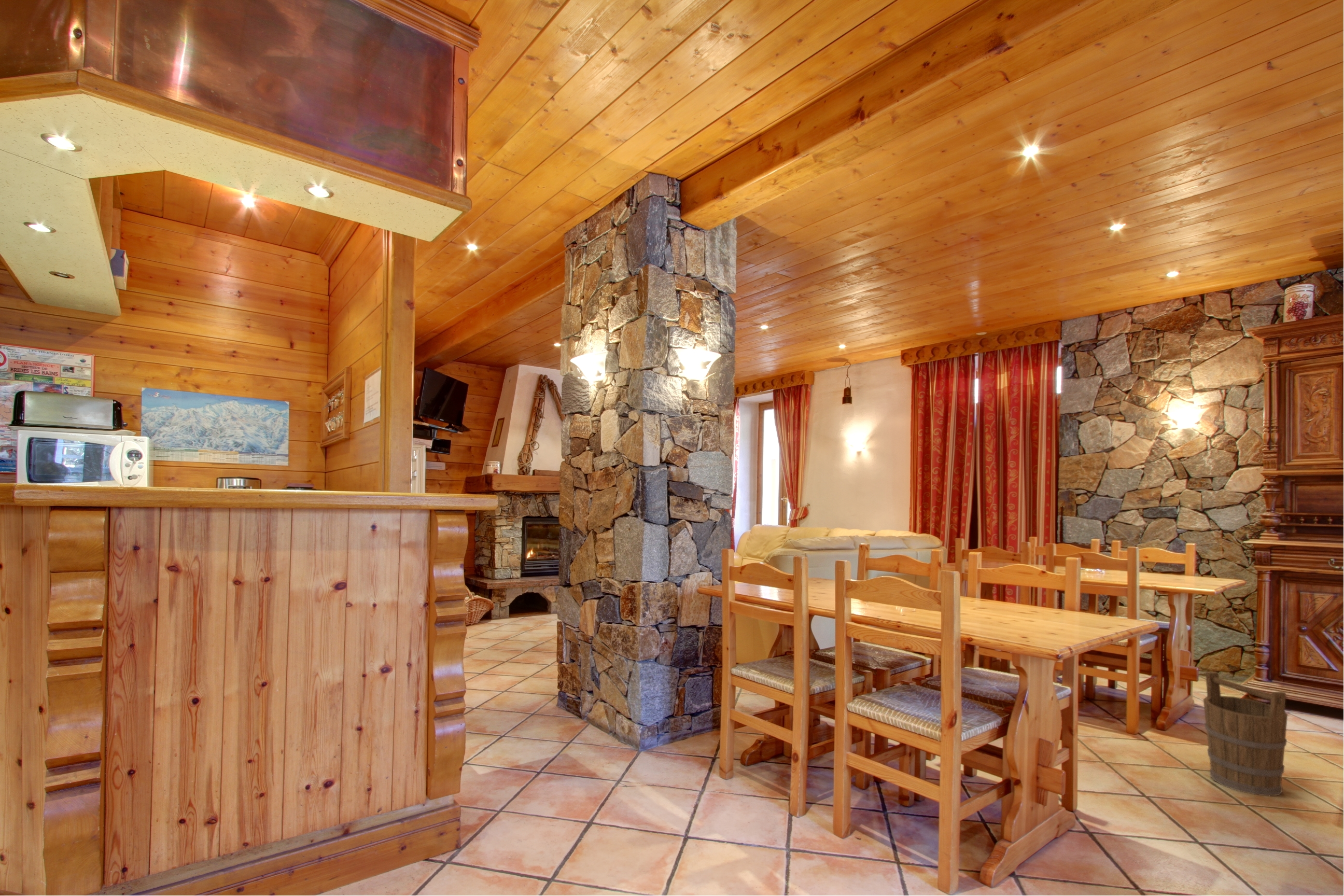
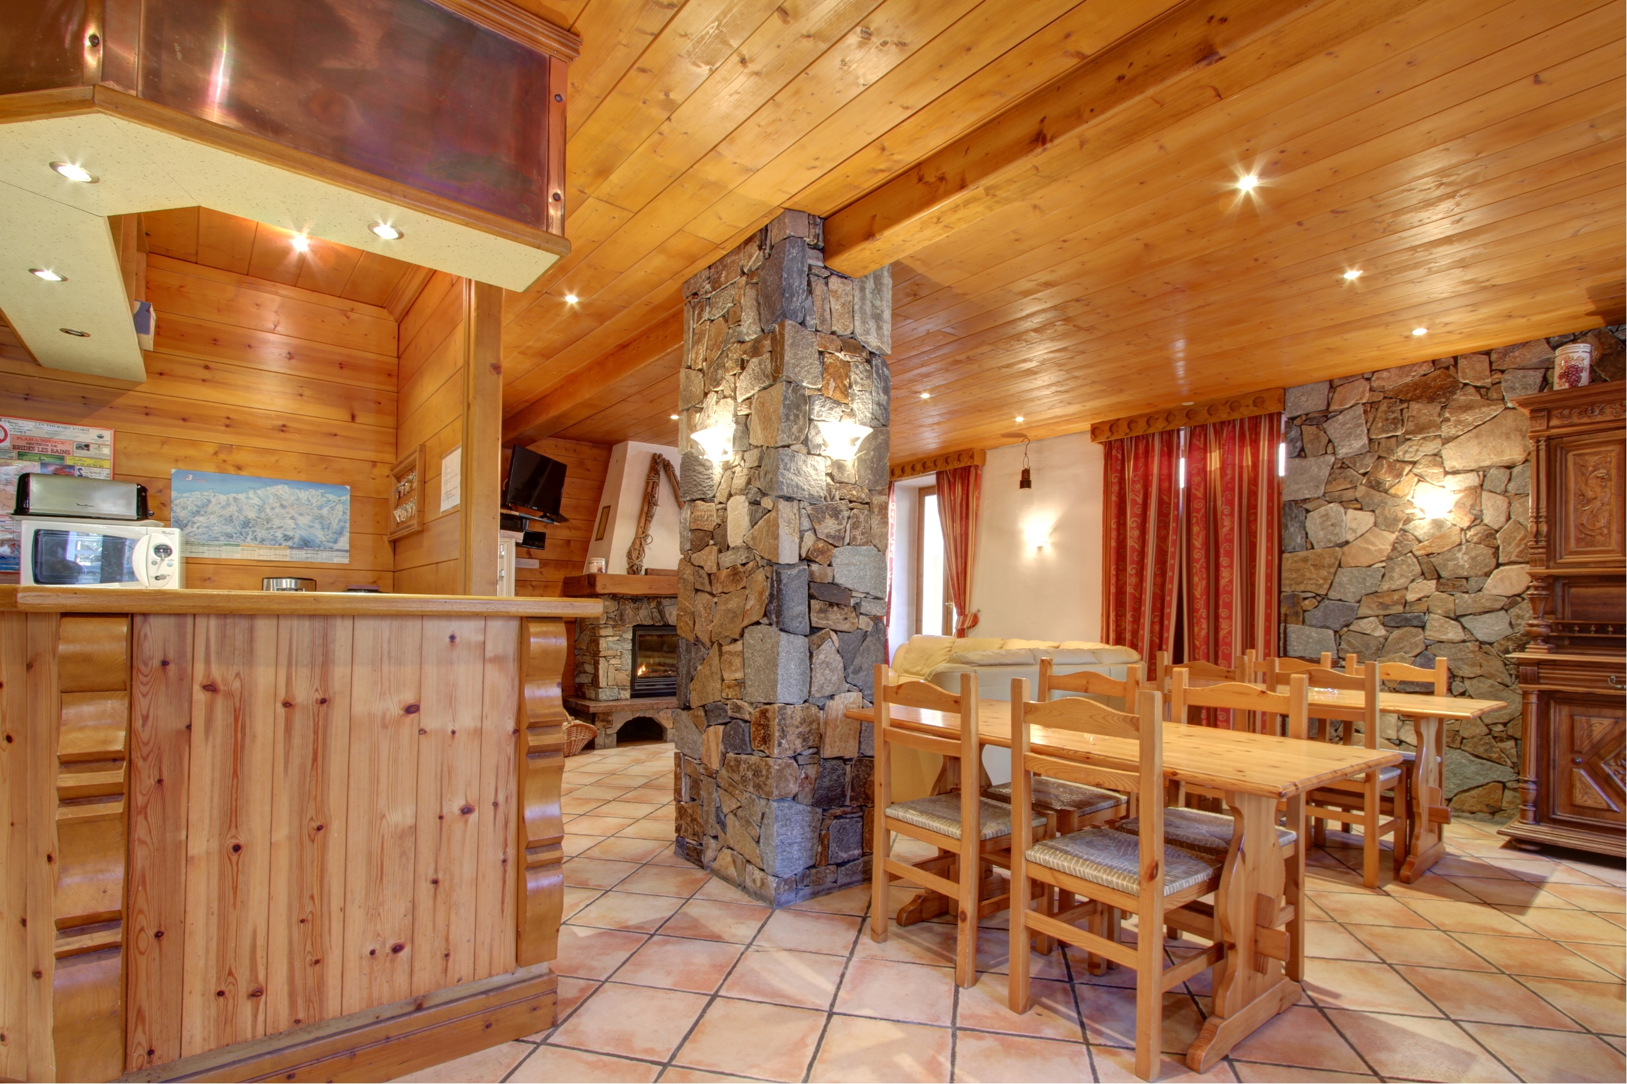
- bucket (1244, 733)
